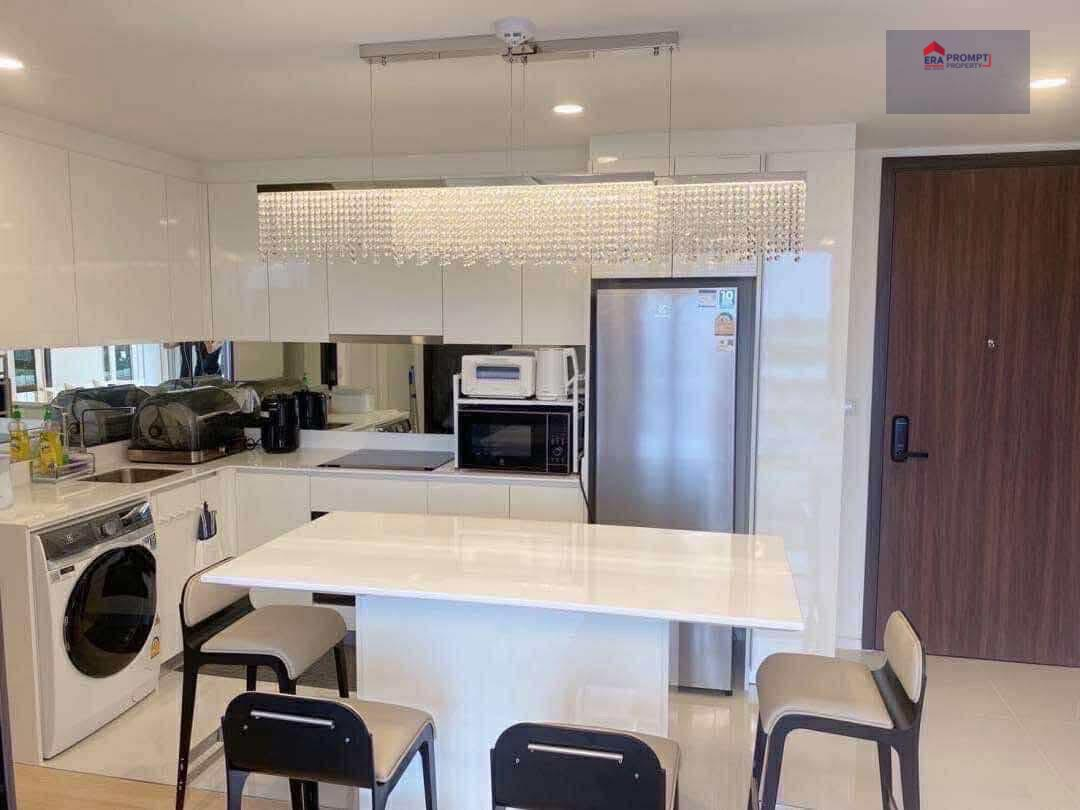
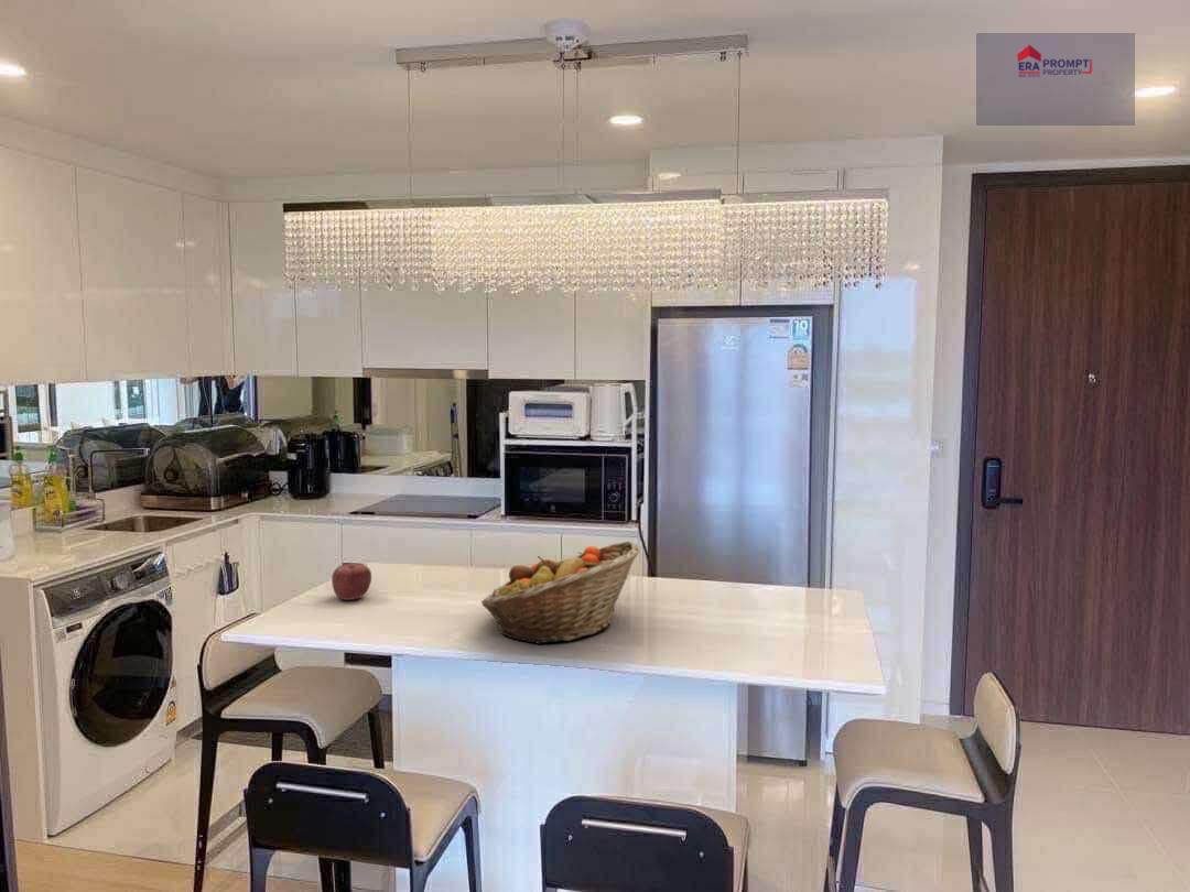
+ apple (351, 581)
+ fruit basket (563, 586)
